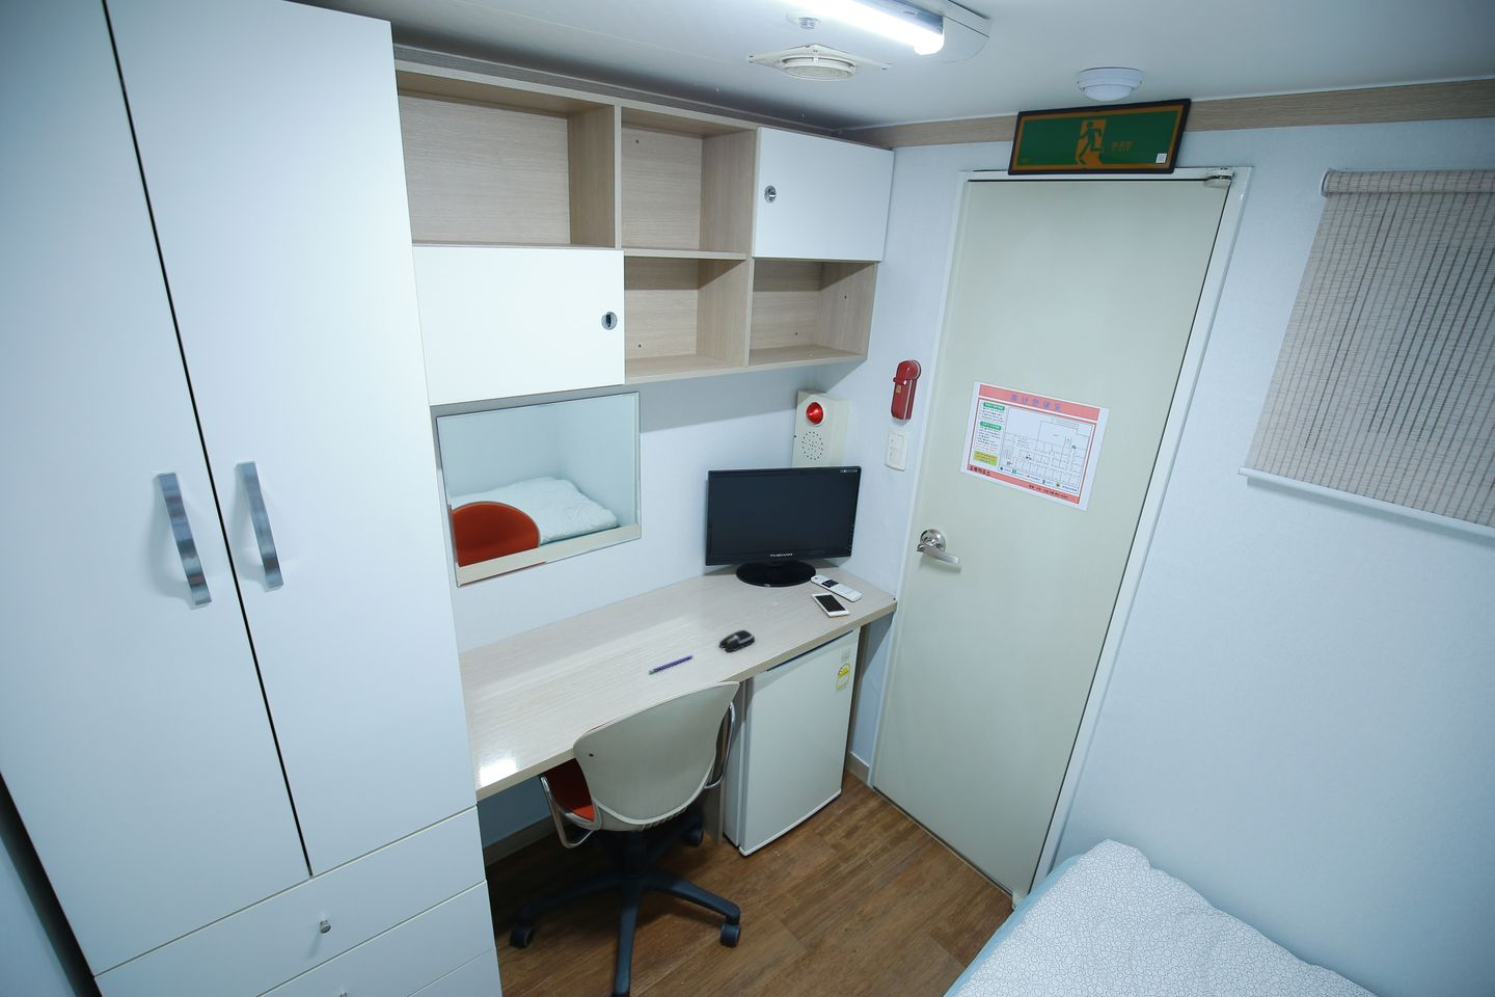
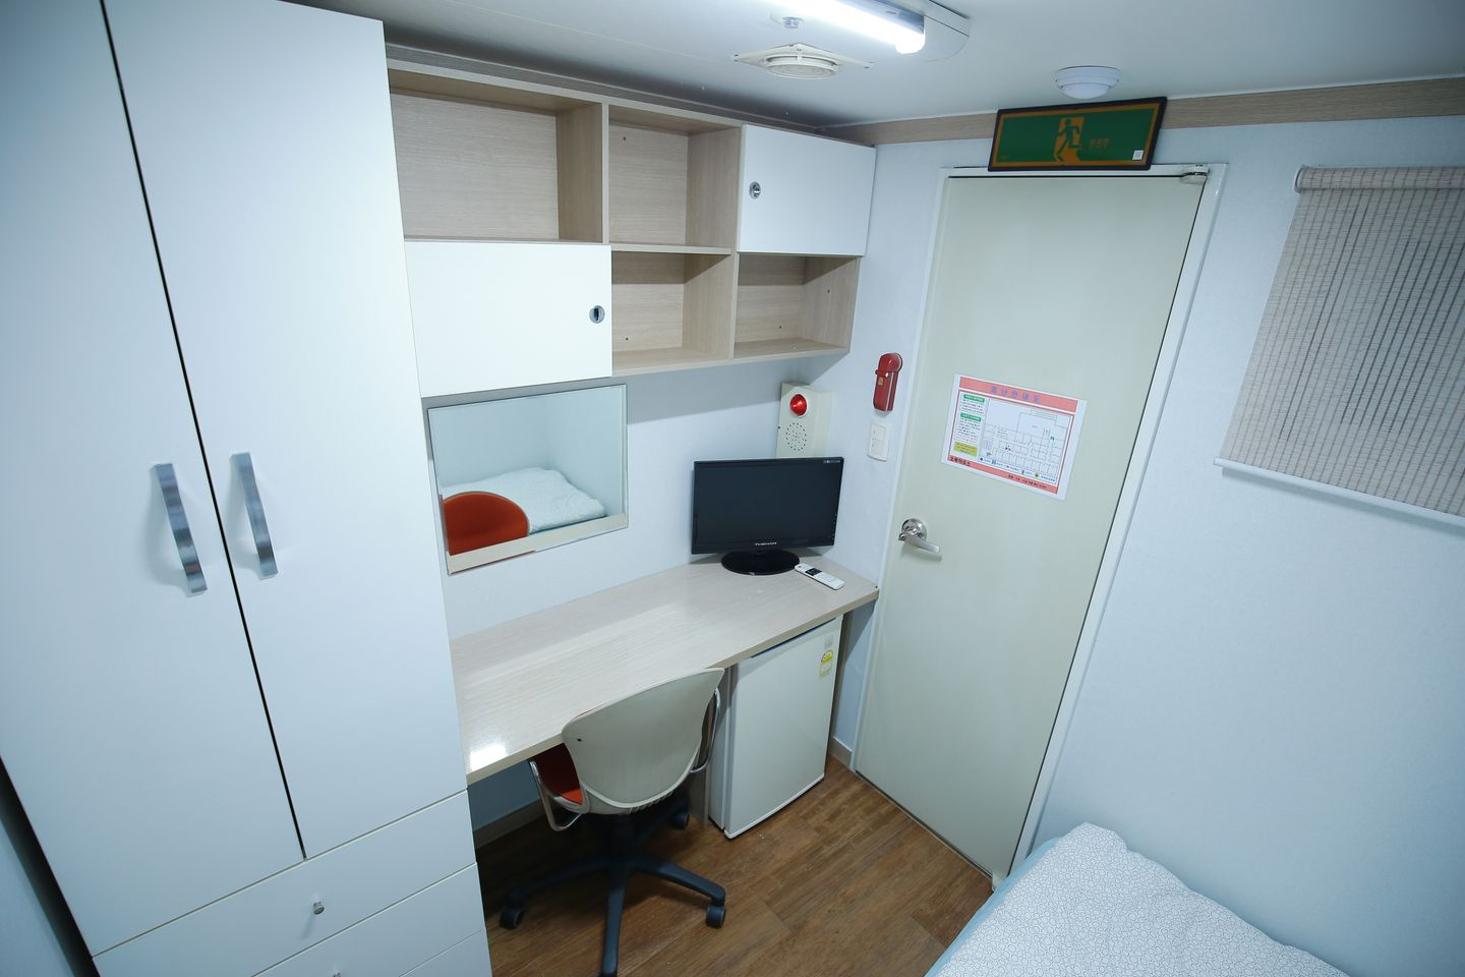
- pen (671, 663)
- cell phone (830, 603)
- computer mouse (737, 639)
